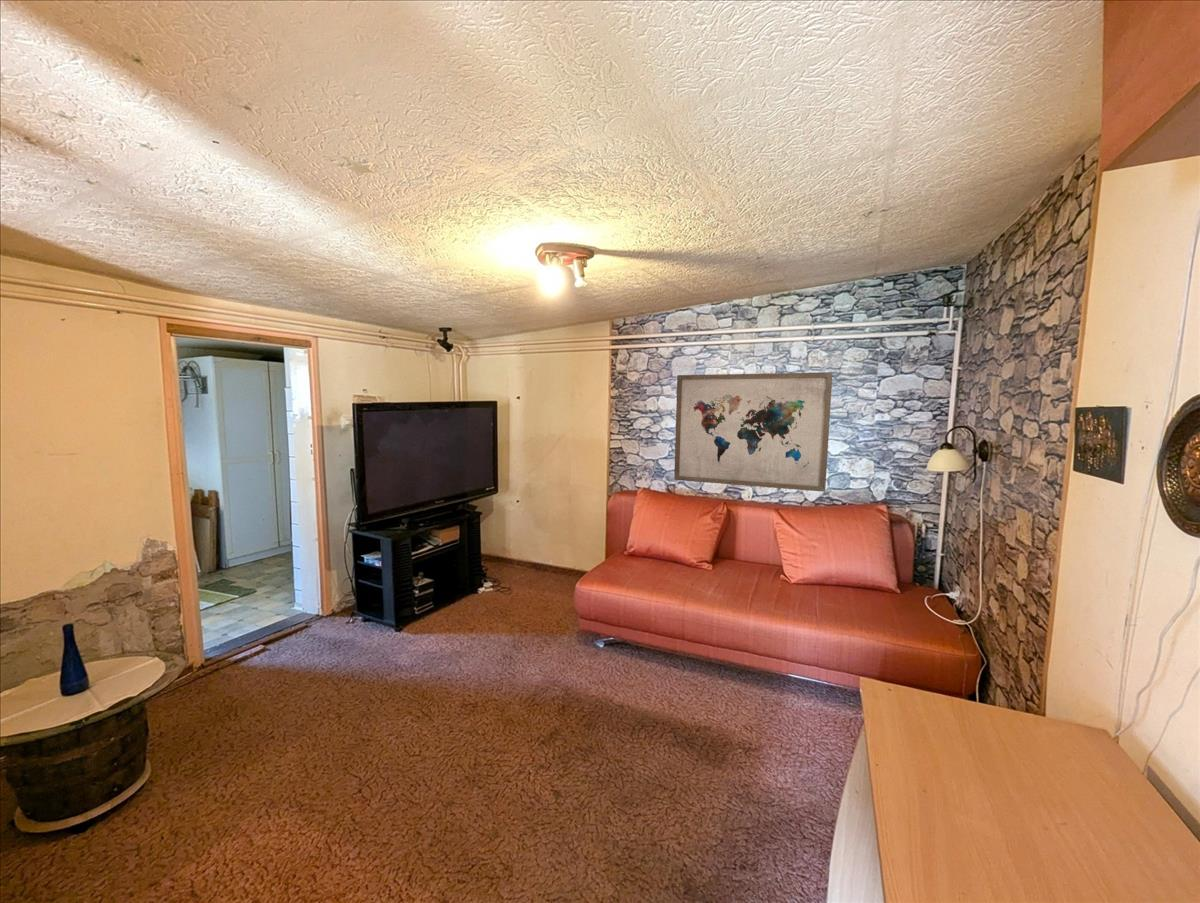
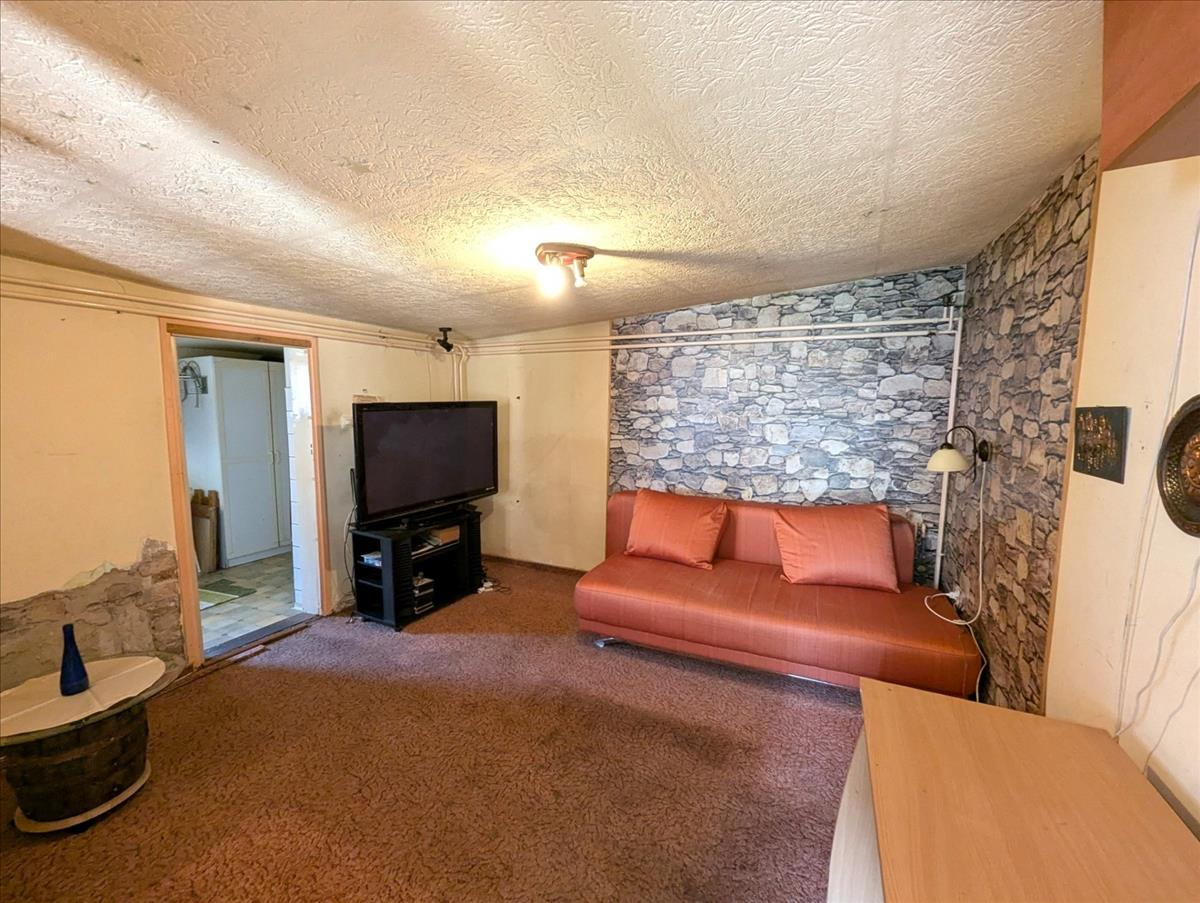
- wall art (747, 430)
